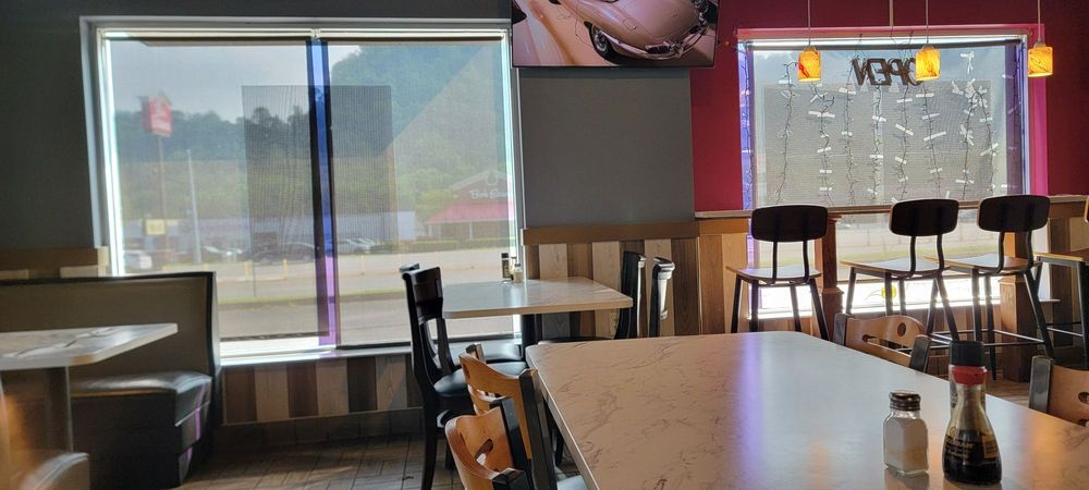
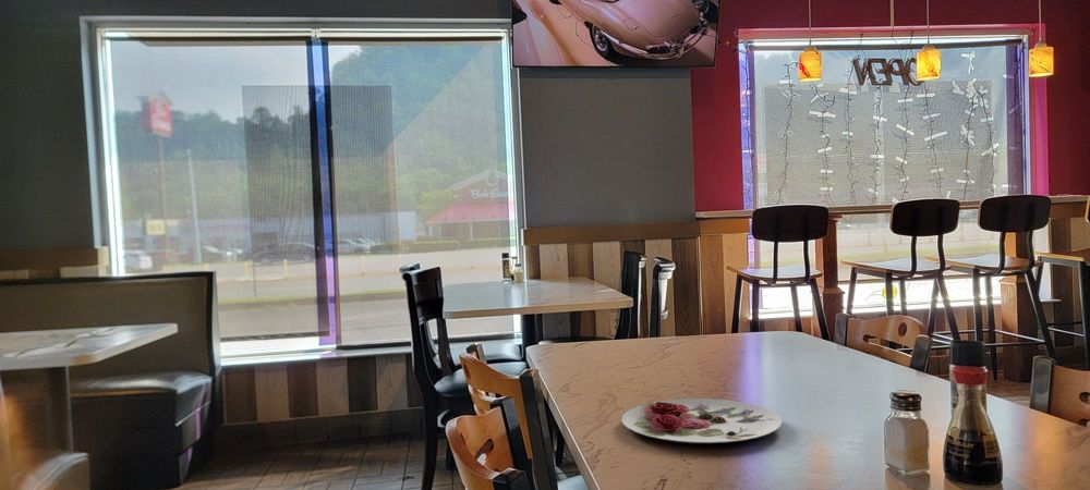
+ plate (700, 417)
